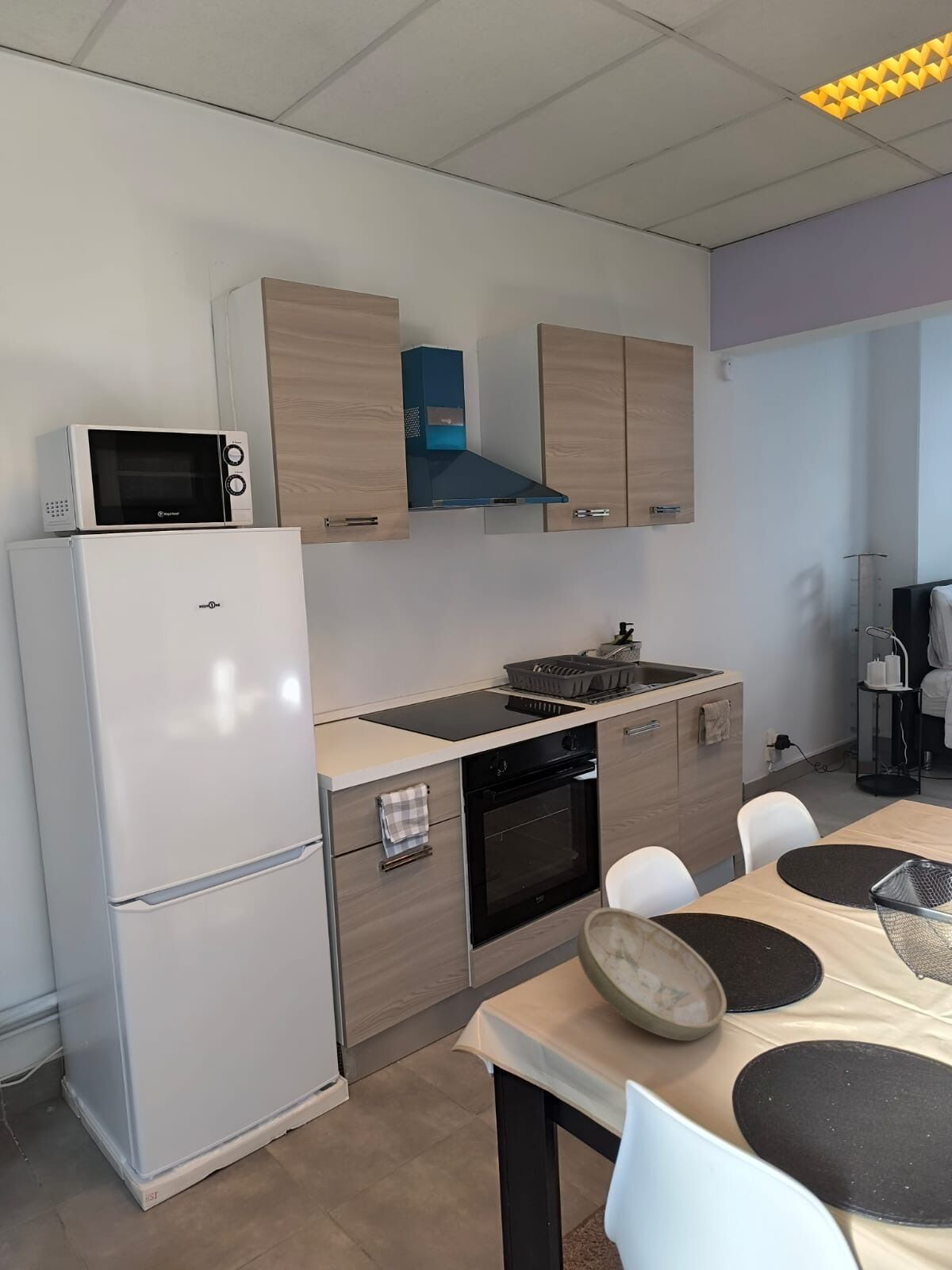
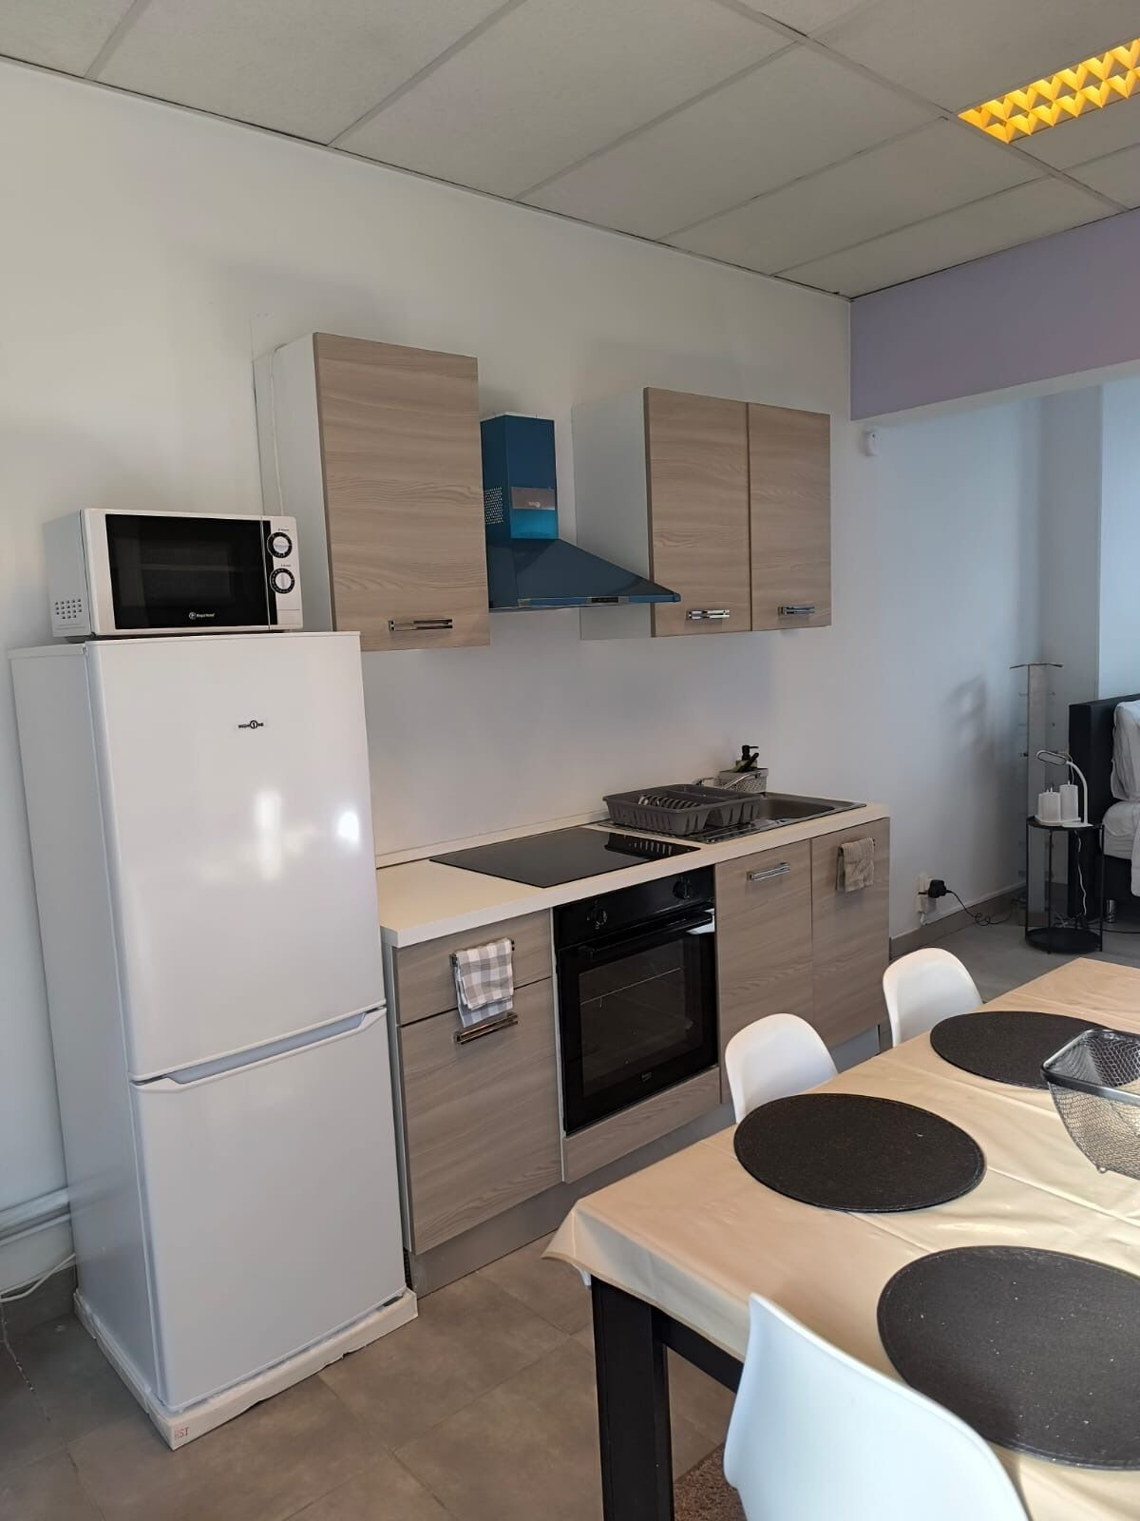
- bowl (651, 972)
